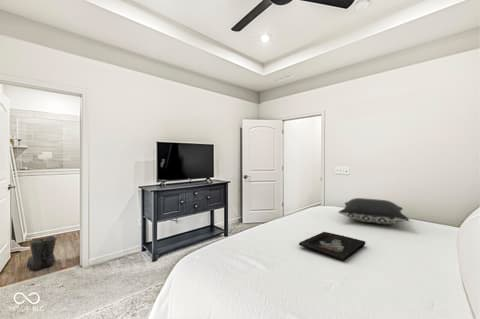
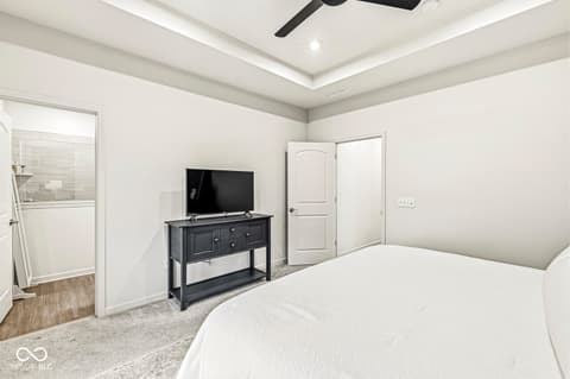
- decorative tray (332, 244)
- boots (42, 250)
- pillow (371, 210)
